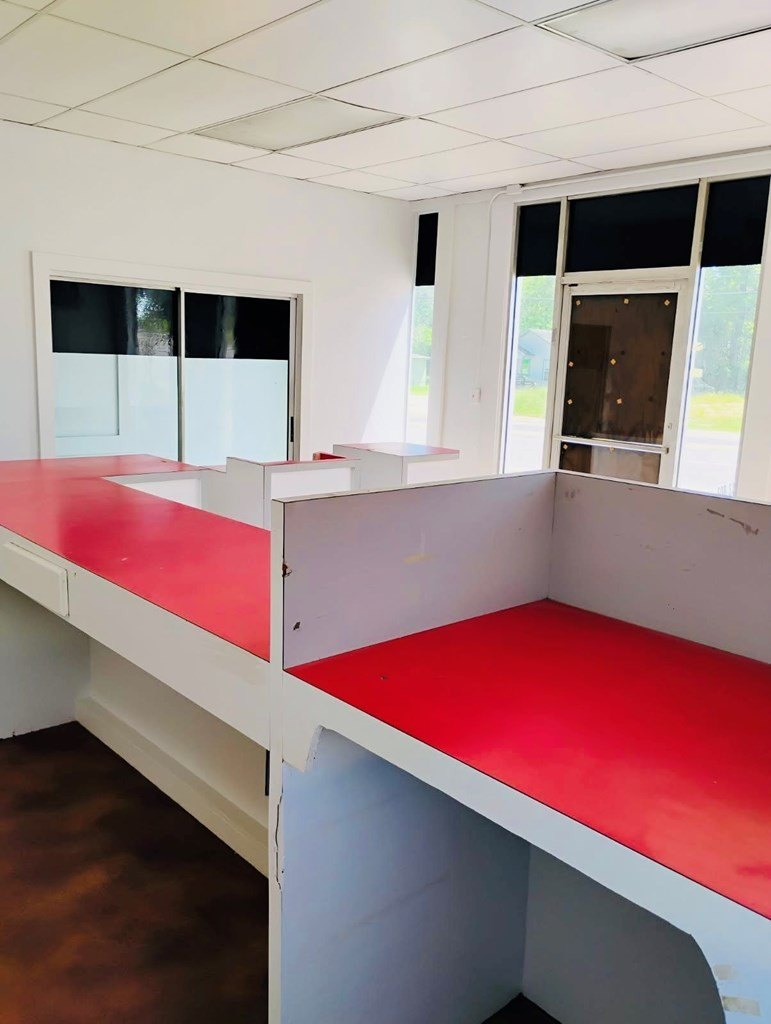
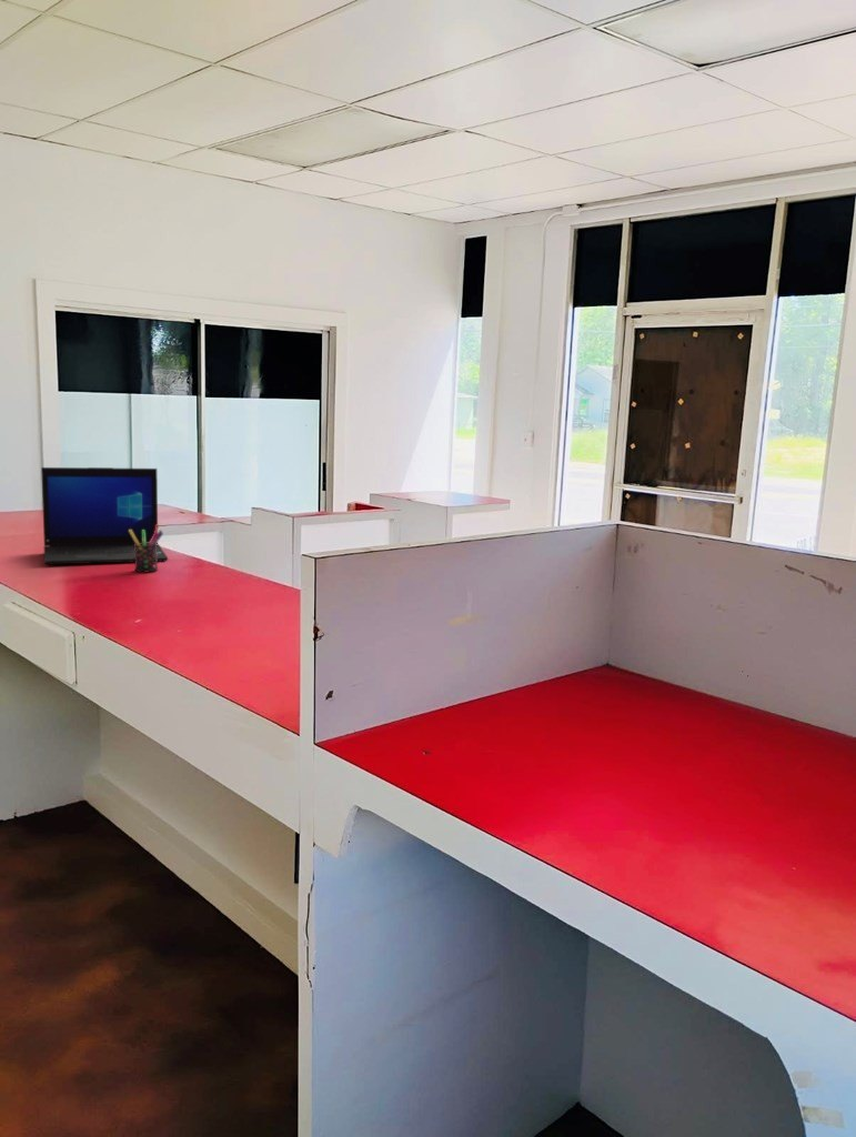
+ pen holder (147, 546)
+ laptop (103, 514)
